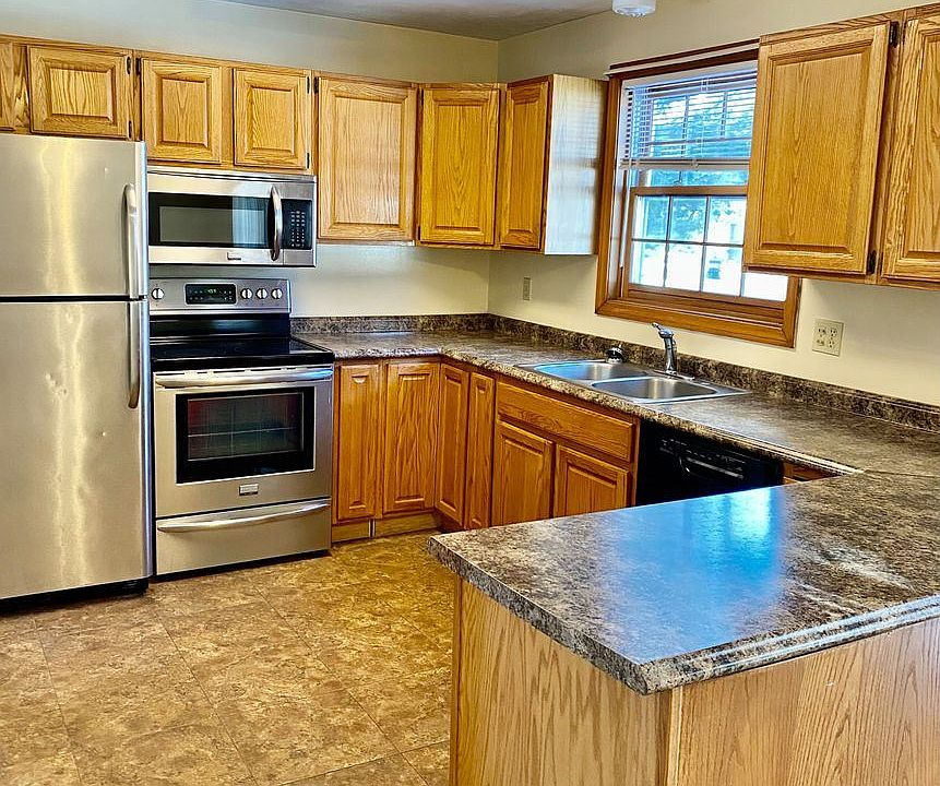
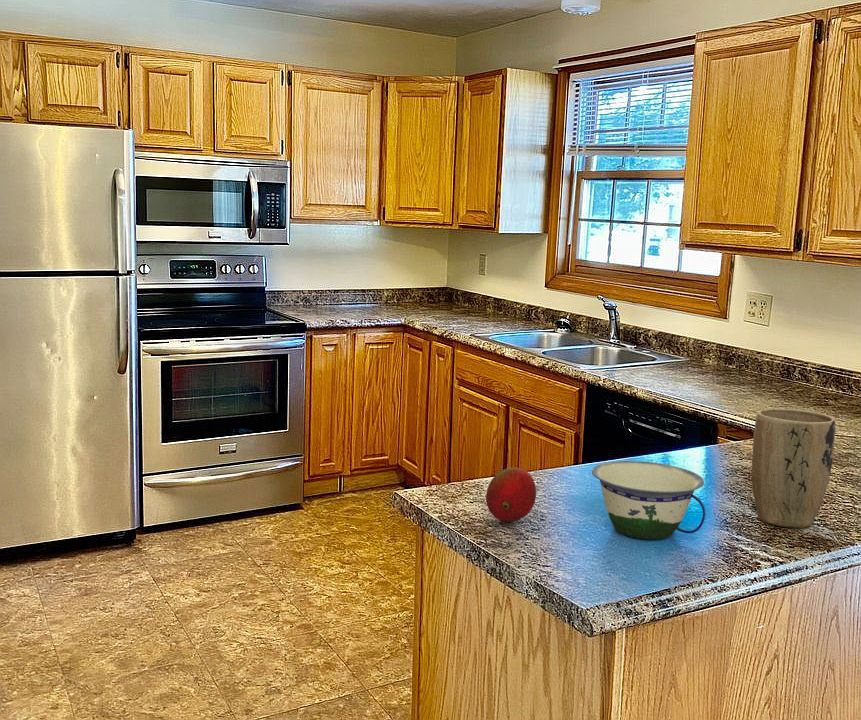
+ plant pot (790, 467)
+ fruit (510, 493)
+ bowl (647, 503)
